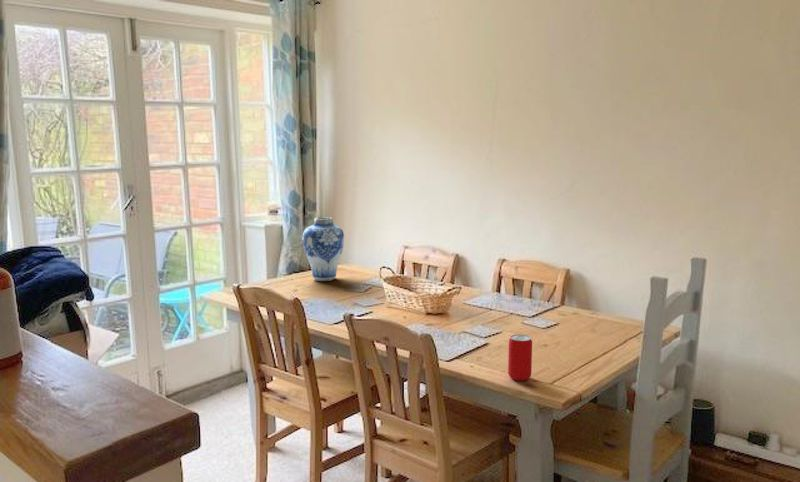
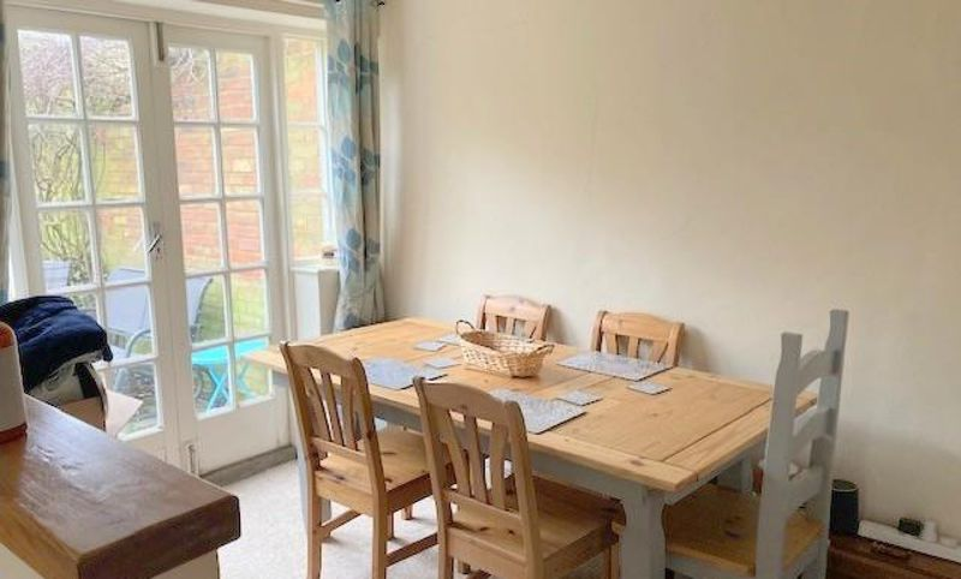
- beverage can (520, 357)
- vase (323, 248)
